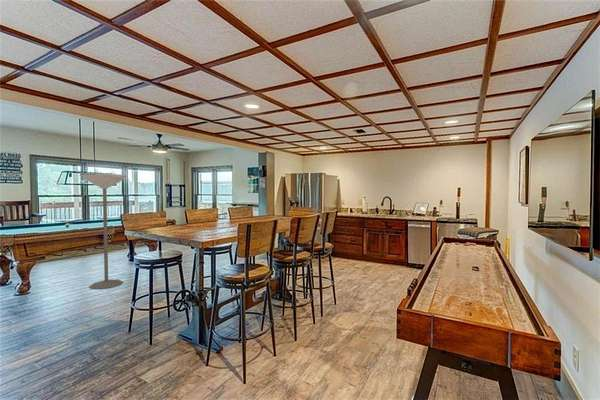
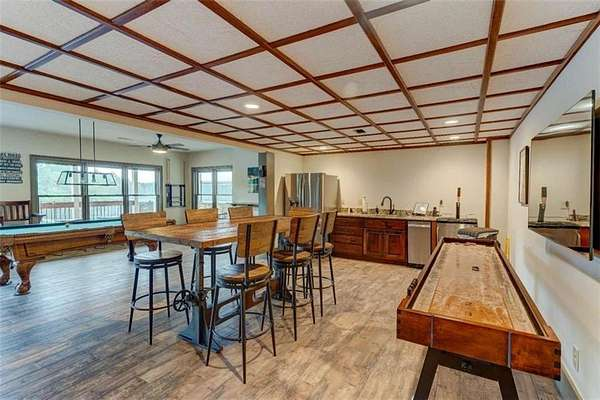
- floor lamp (105, 229)
